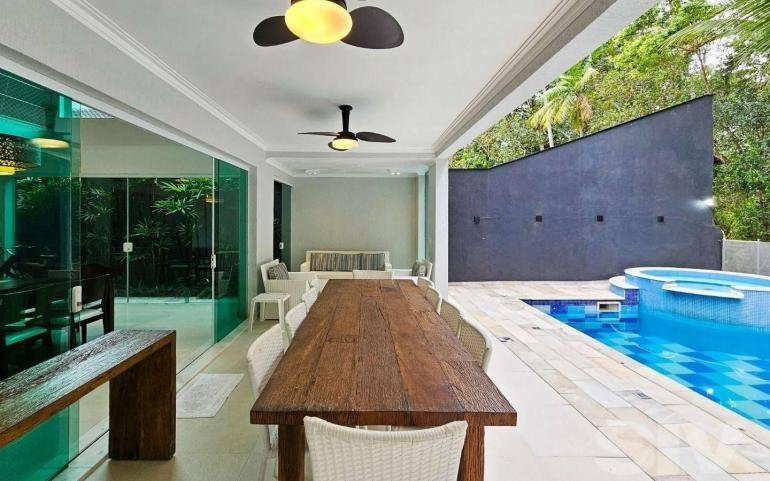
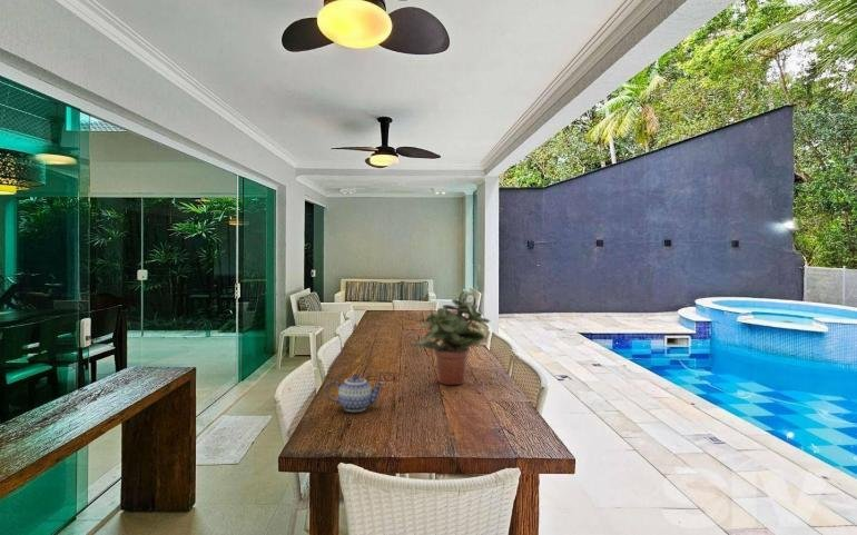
+ teapot (355, 390)
+ potted plant (450, 340)
